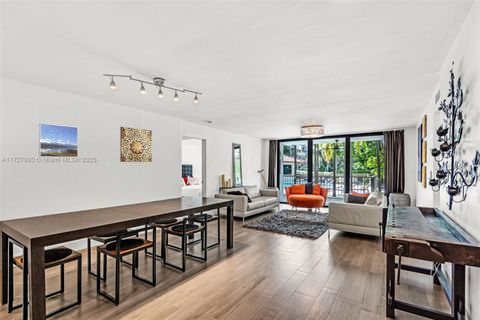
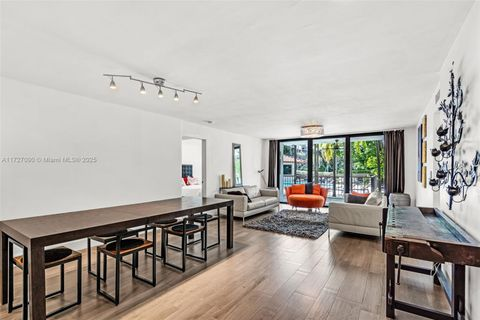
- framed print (59, 141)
- wall art (136, 145)
